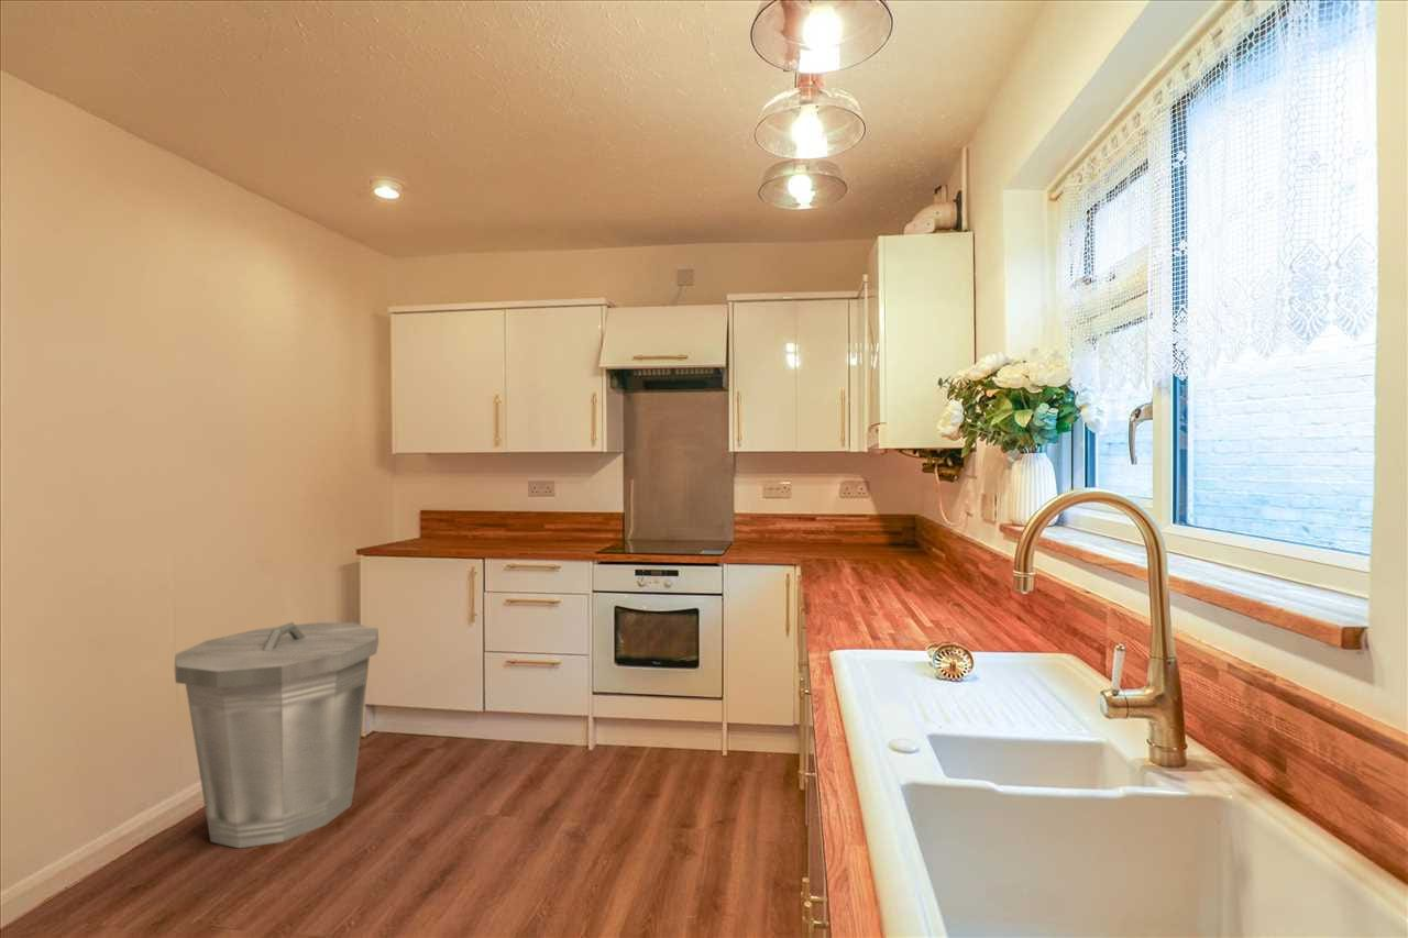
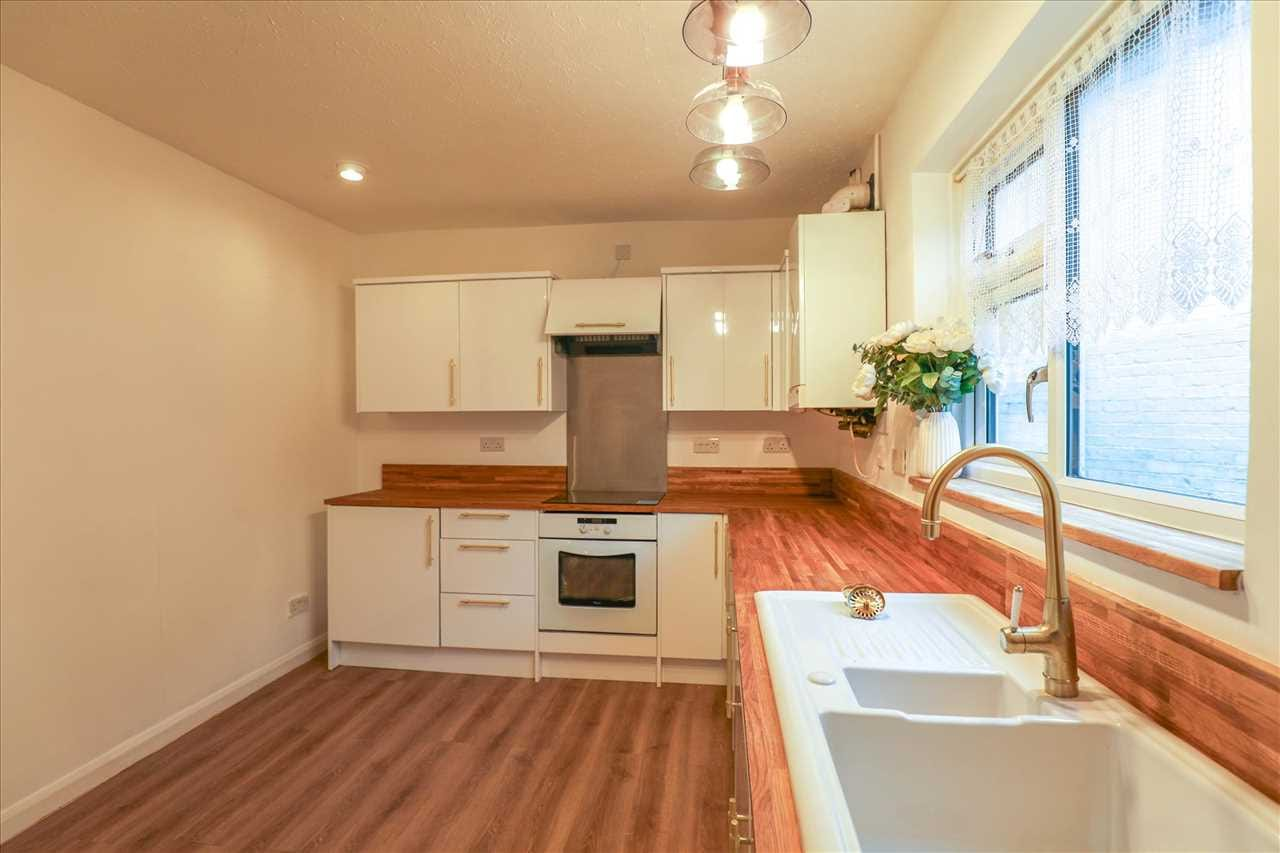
- trash can (282, 717)
